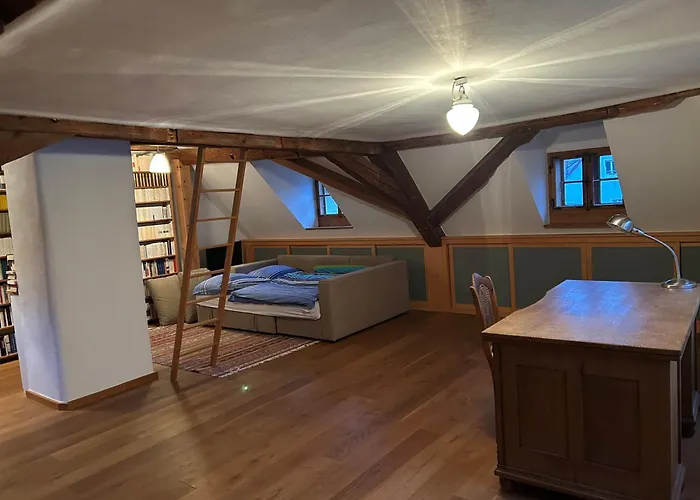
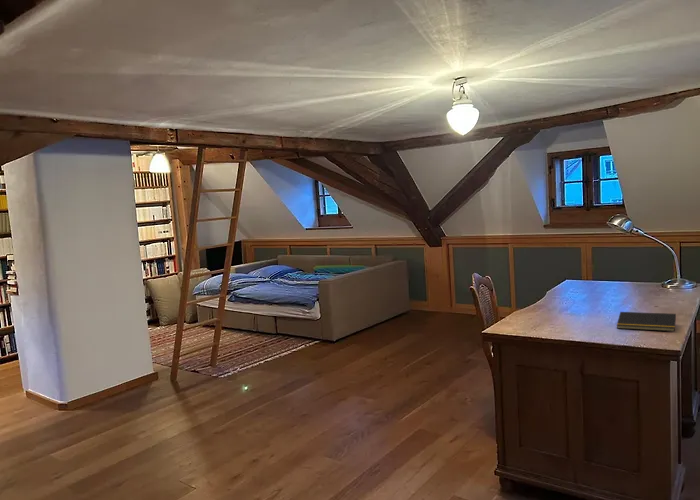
+ notepad (646, 321)
